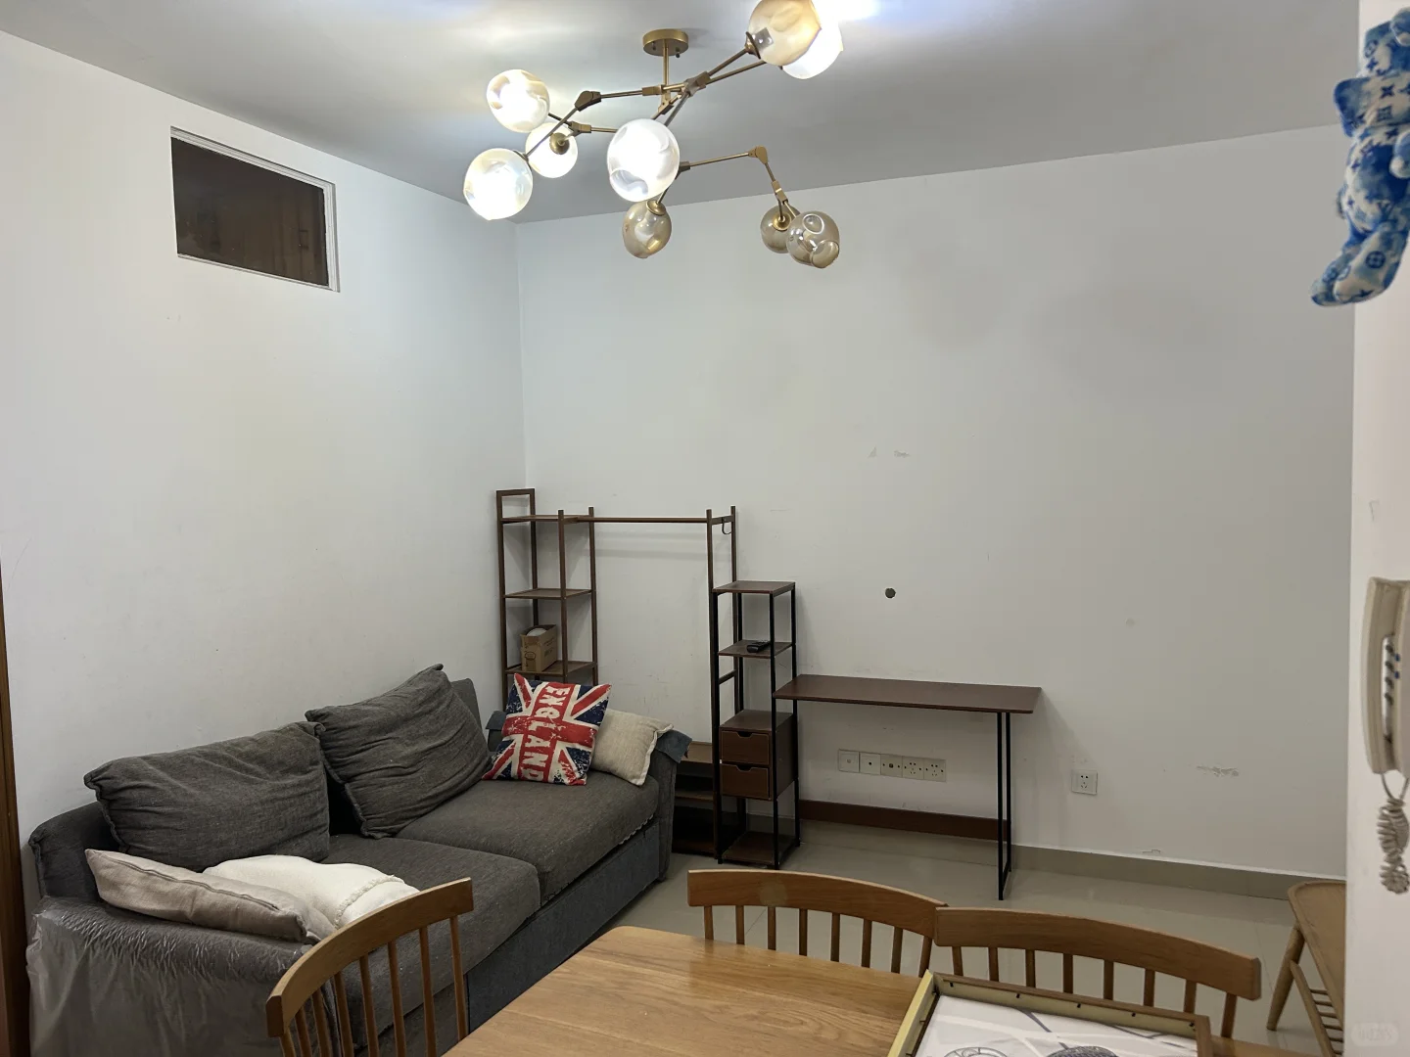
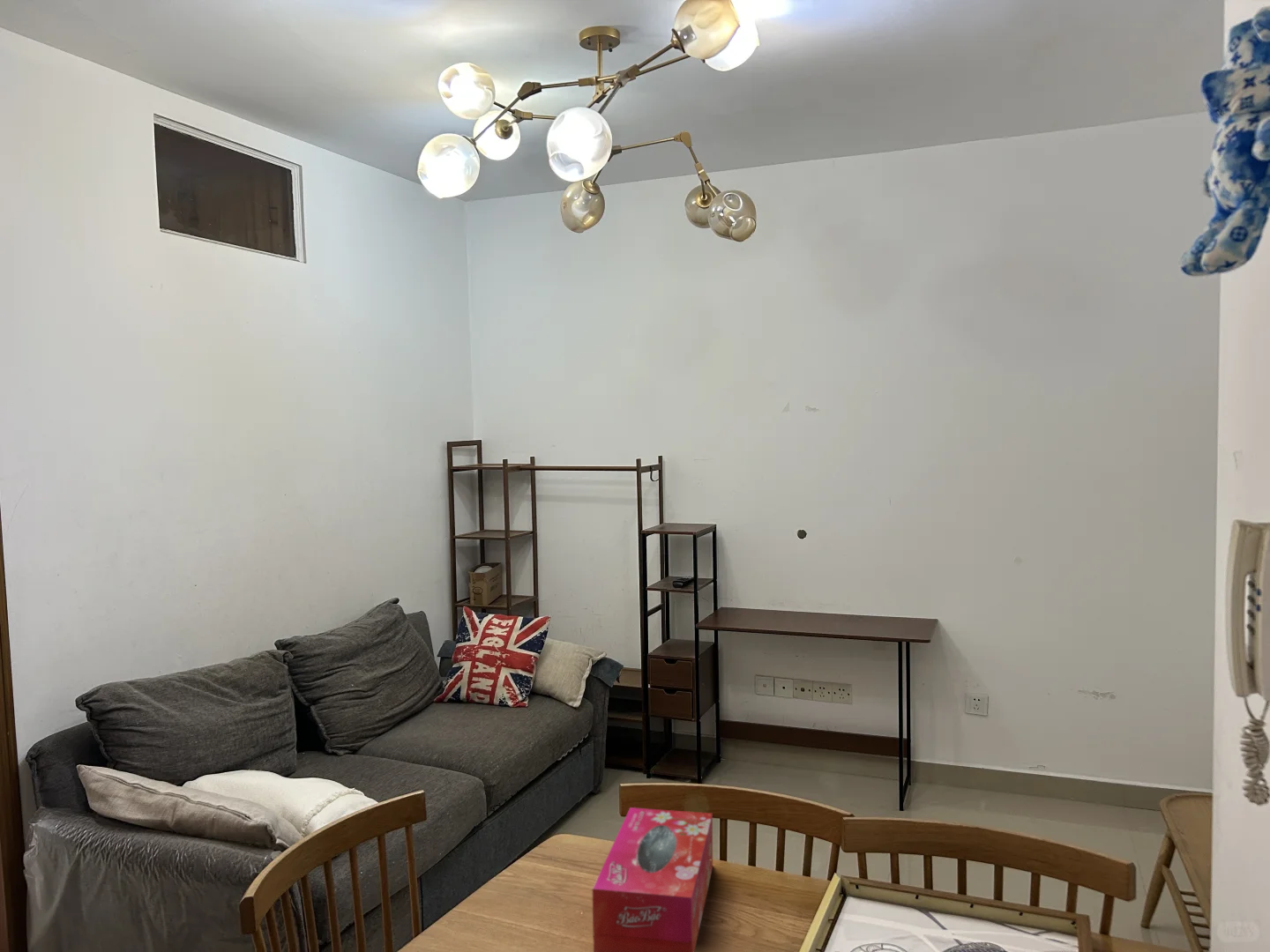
+ tissue box (657, 876)
